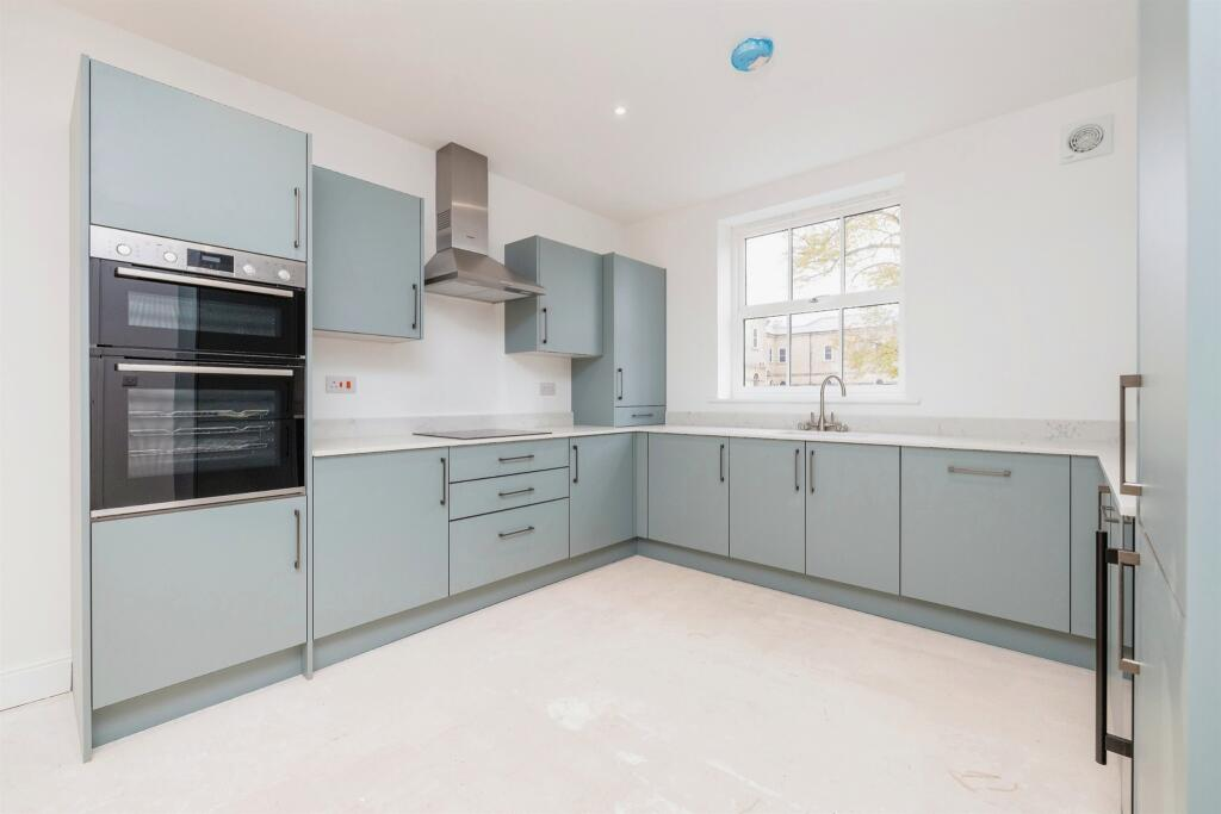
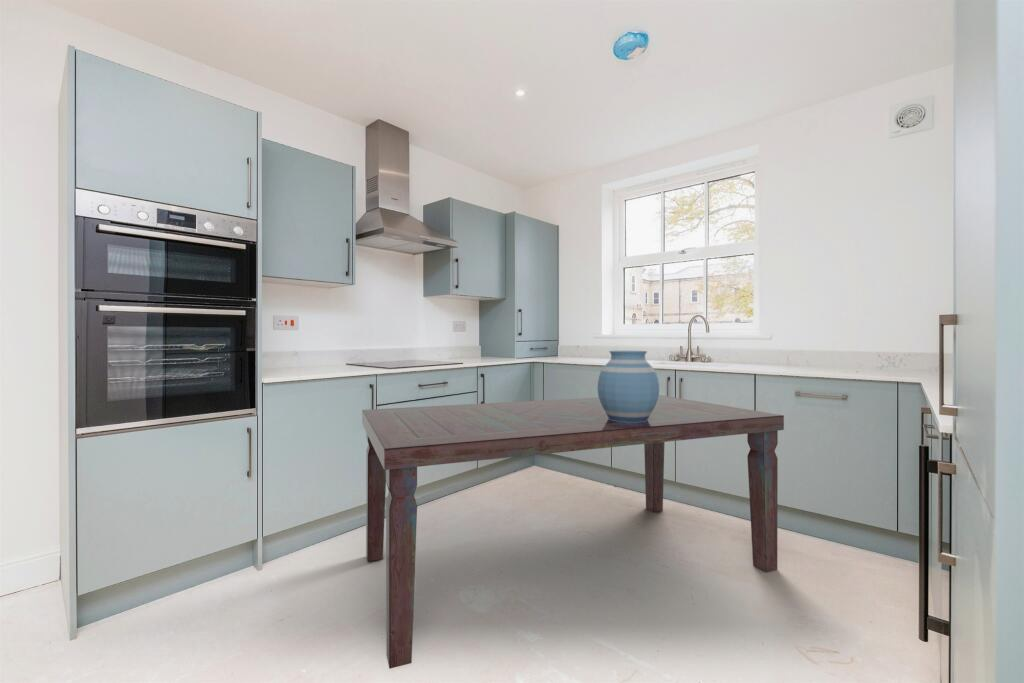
+ dining table (558, 452)
+ vase (627, 384)
